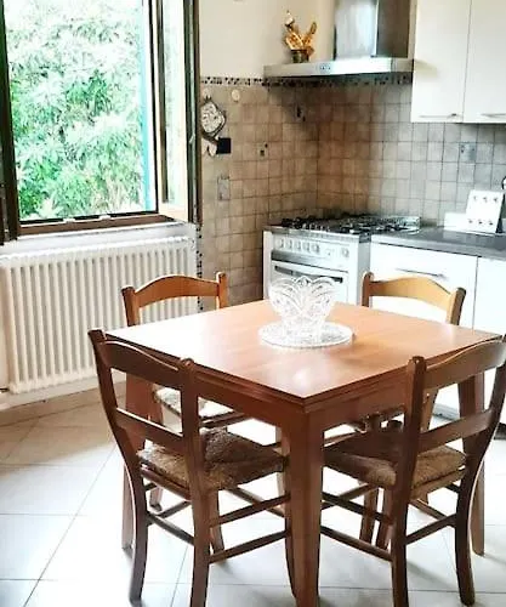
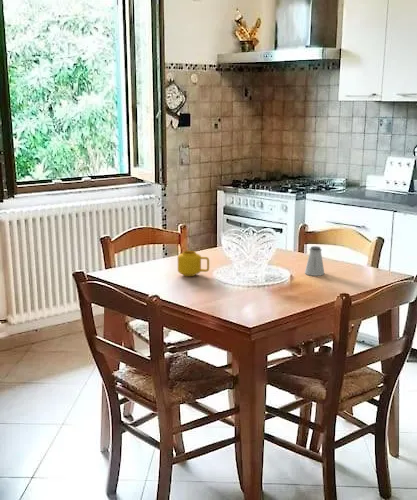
+ saltshaker (315, 260)
+ mug (193, 263)
